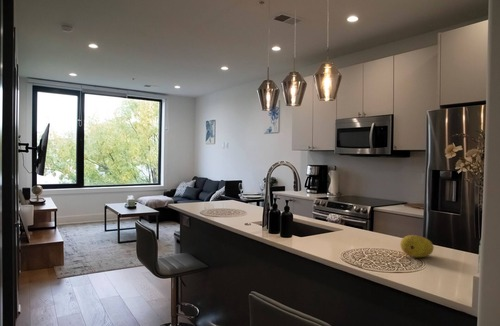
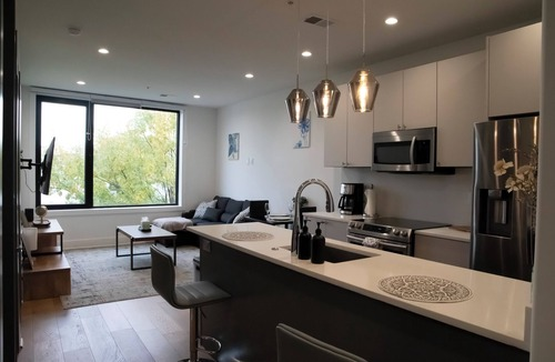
- fruit (417, 245)
